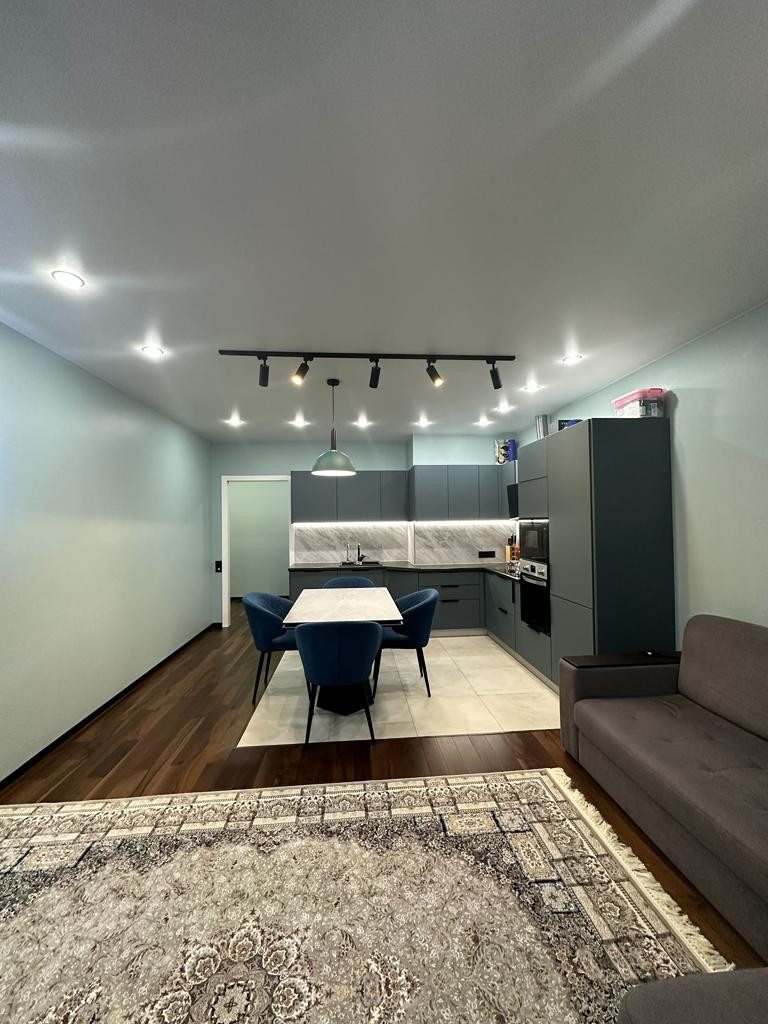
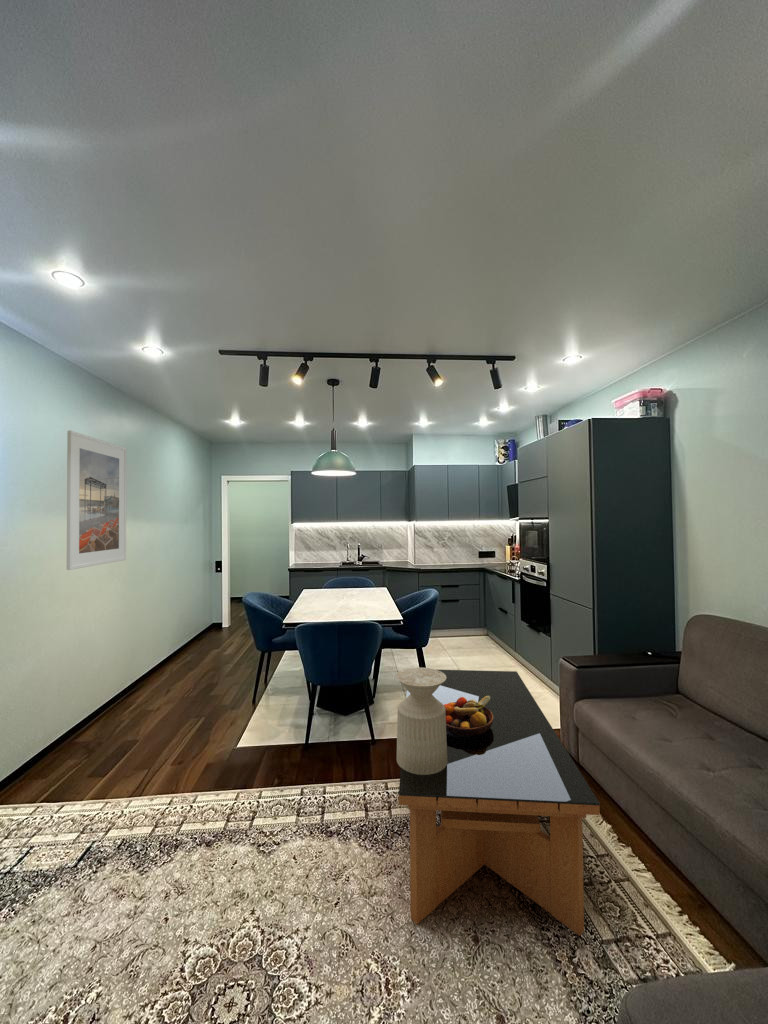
+ fruit bowl (464, 711)
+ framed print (100, 502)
+ side table (421, 717)
+ coffee table (474, 765)
